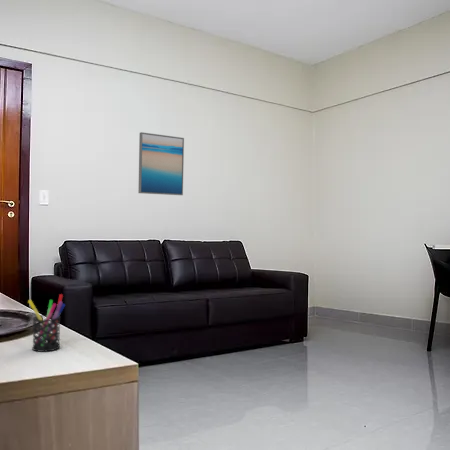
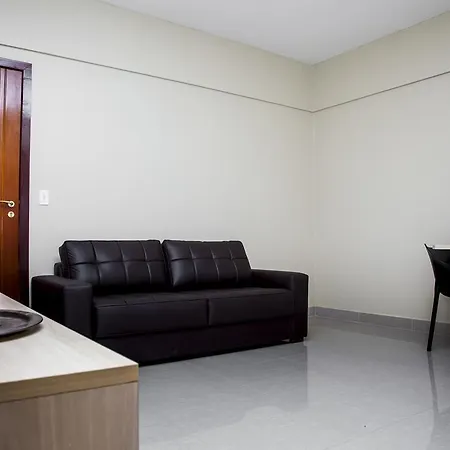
- pen holder (48, 320)
- wall art (161, 164)
